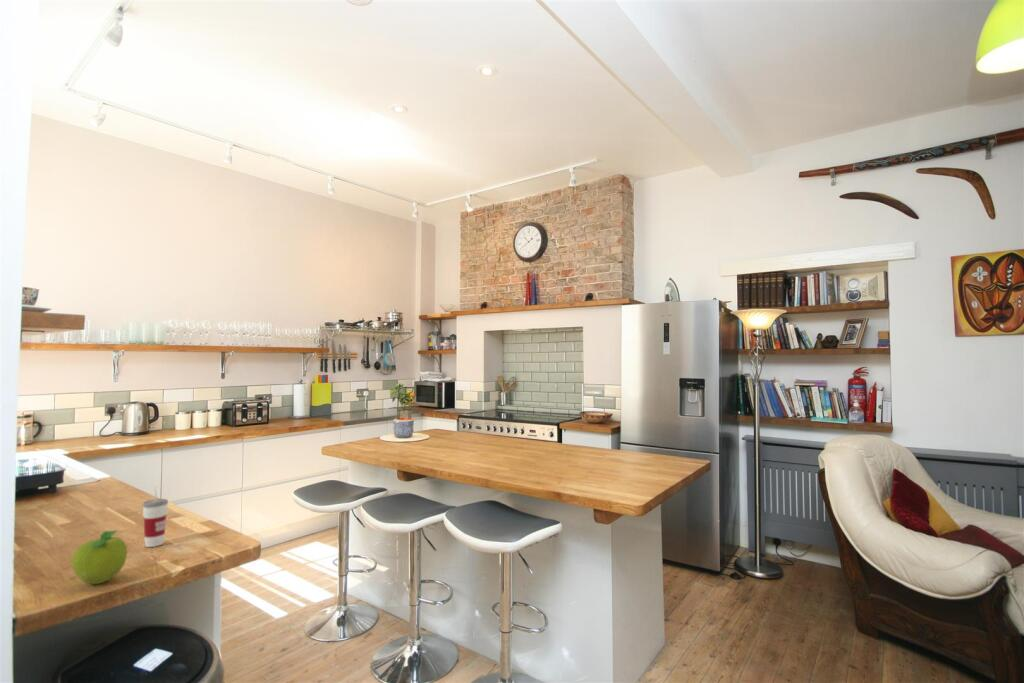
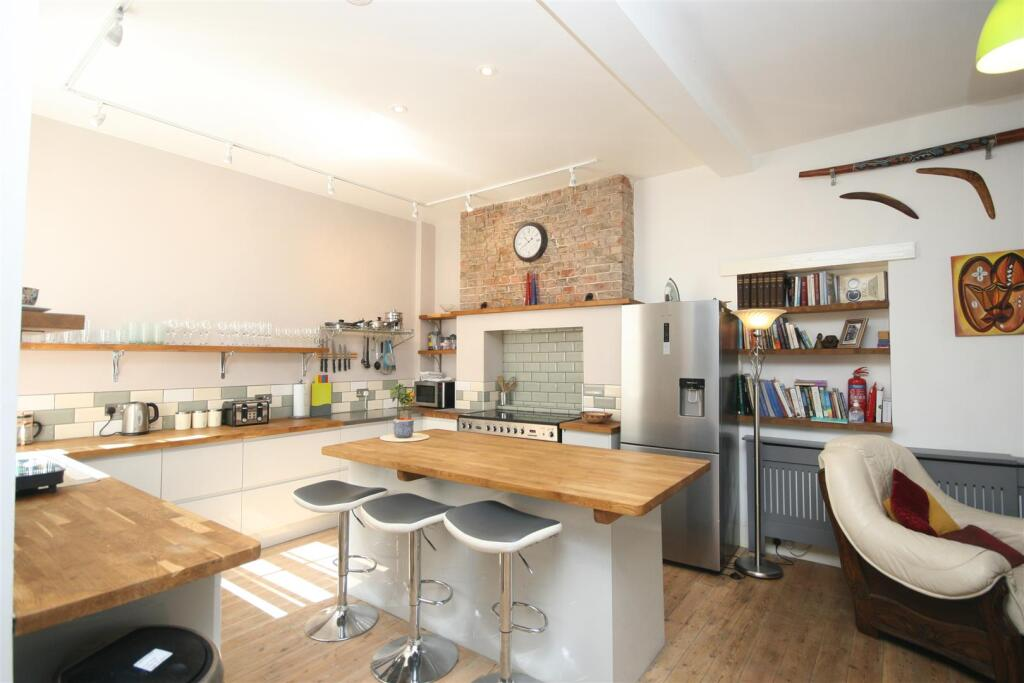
- cup (155, 515)
- fruit (100, 557)
